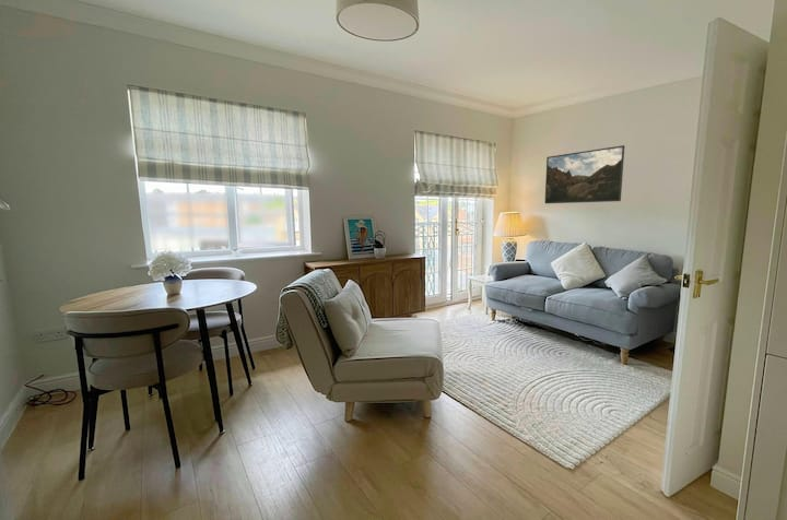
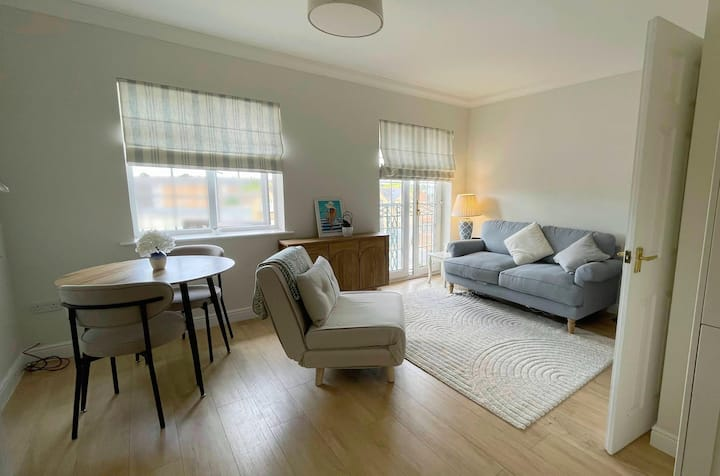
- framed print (580, 177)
